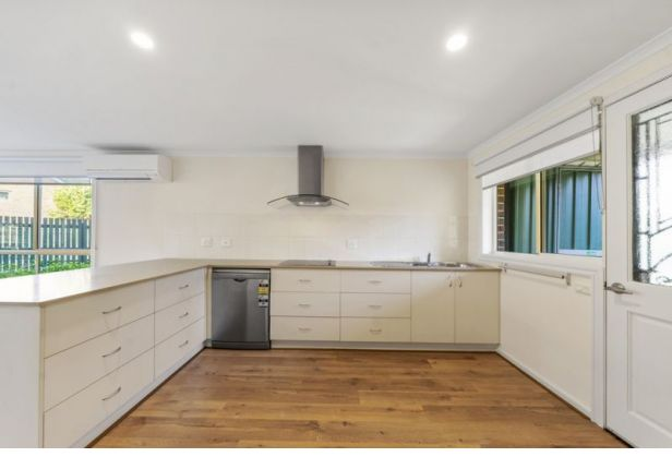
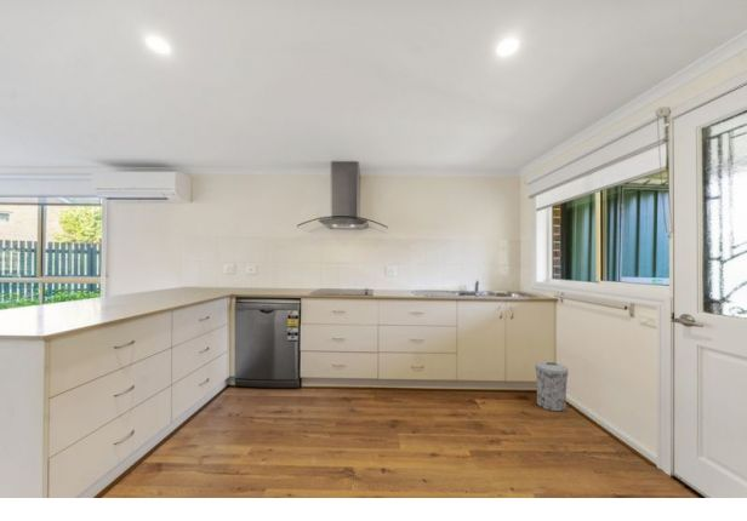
+ trash can (551, 384)
